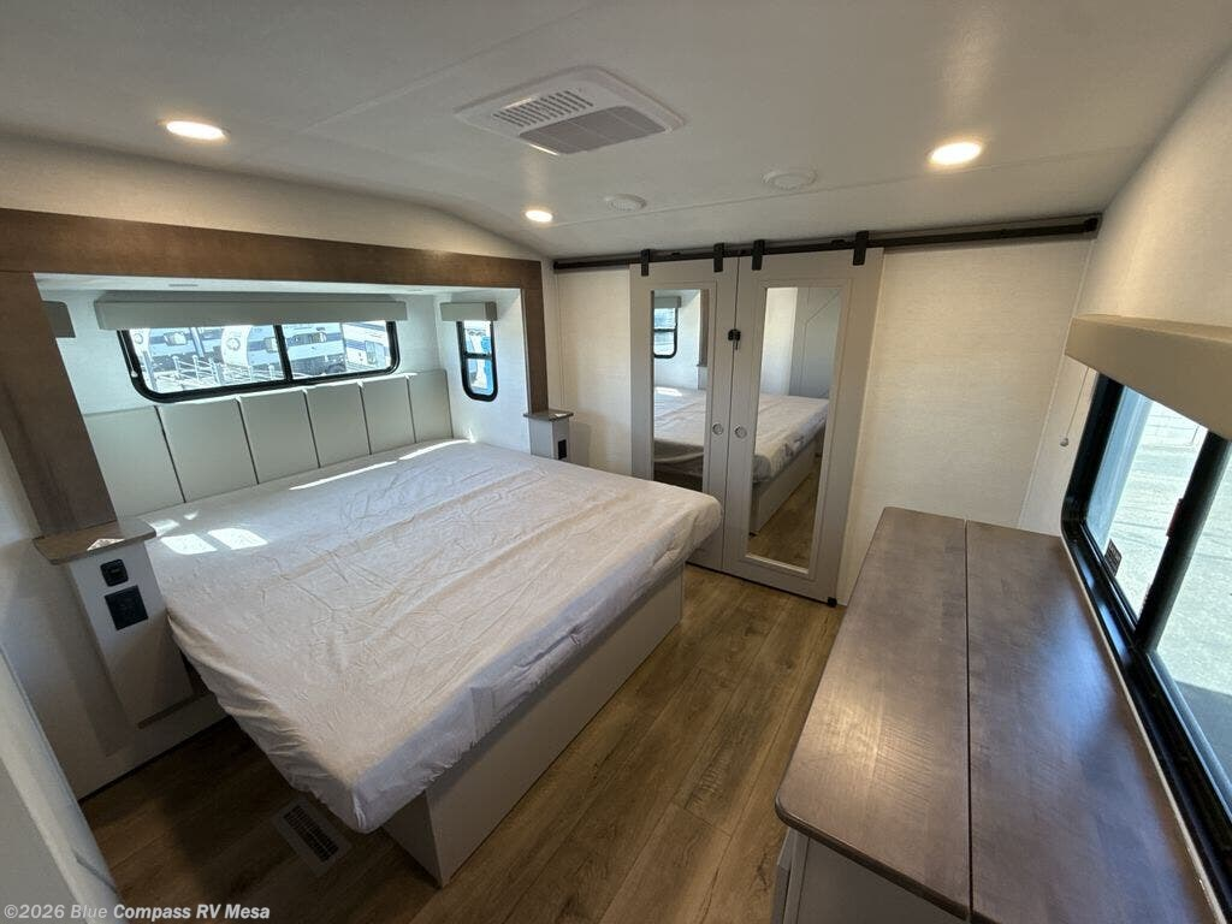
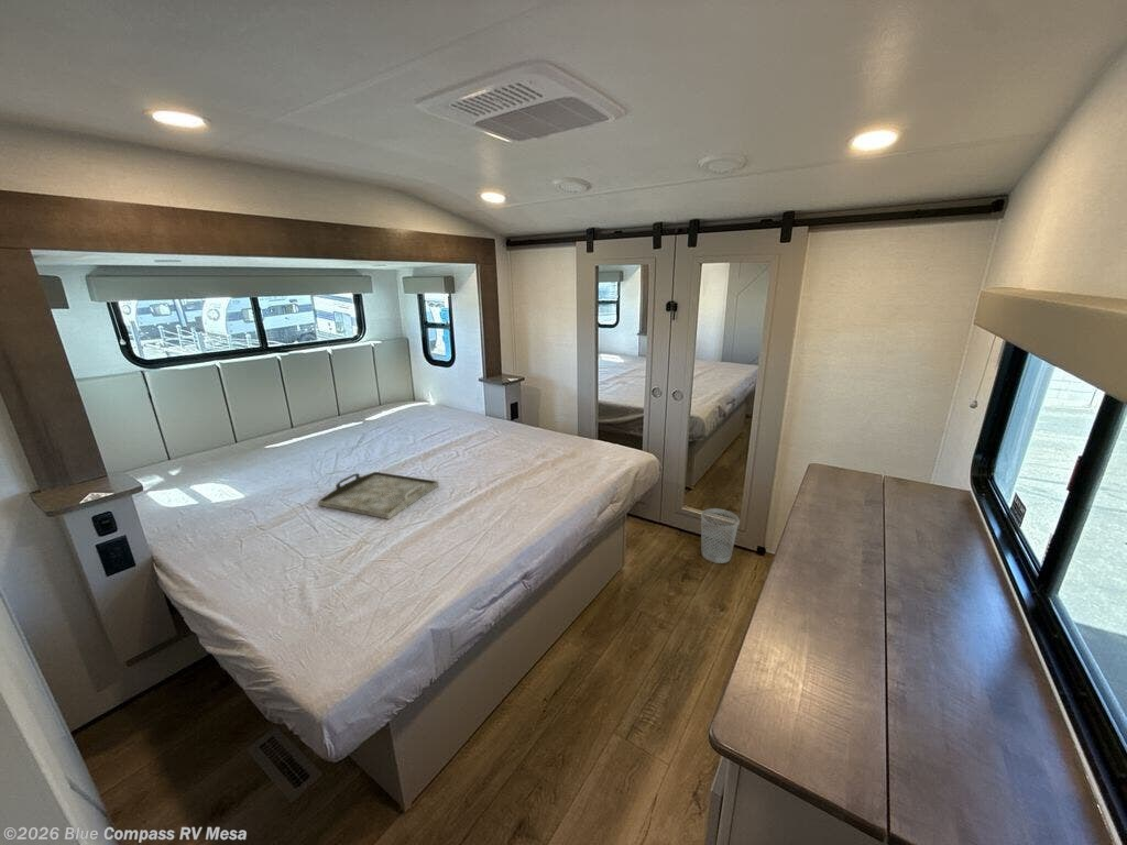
+ serving tray (380, 489)
+ wastebasket (716, 536)
